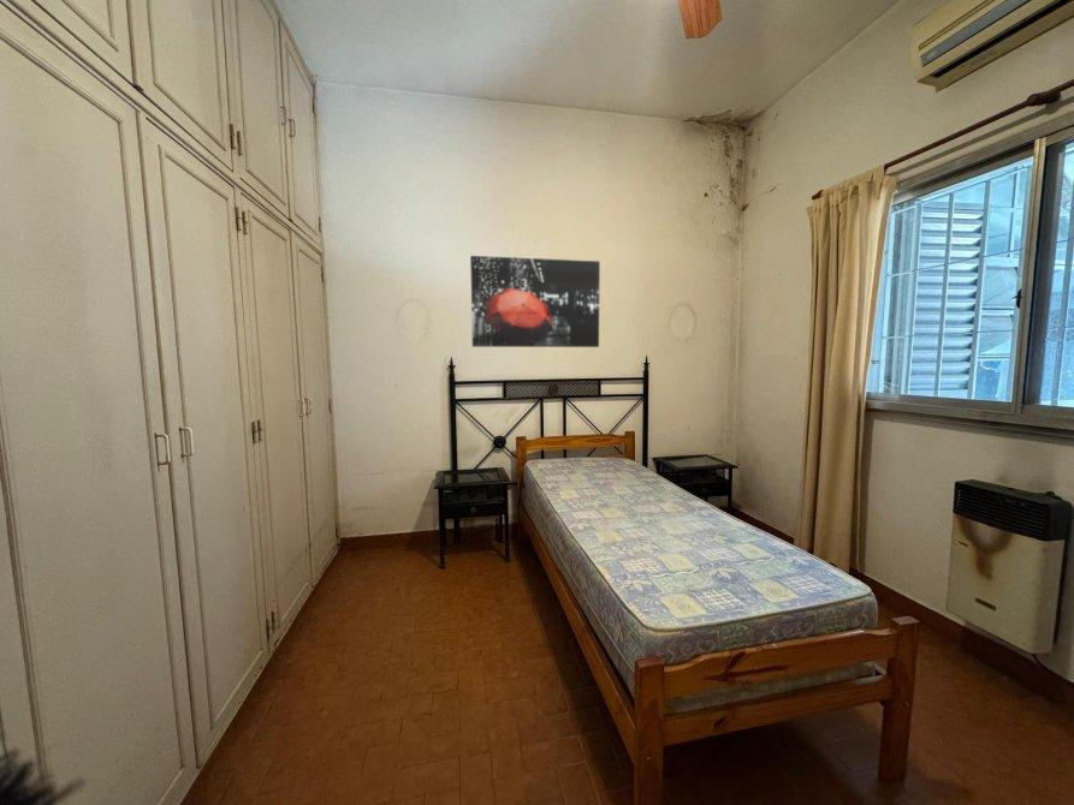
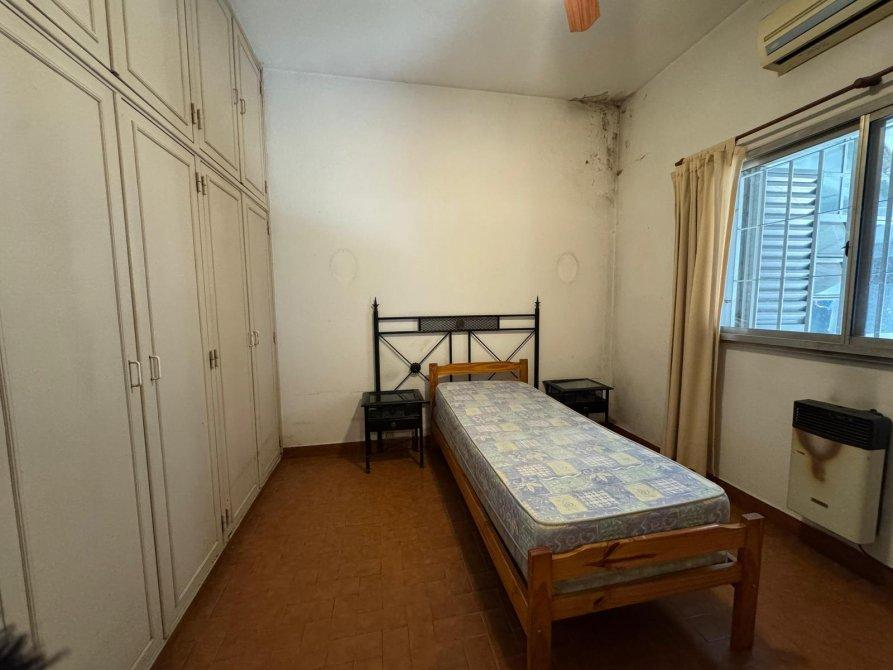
- wall art (536, 303)
